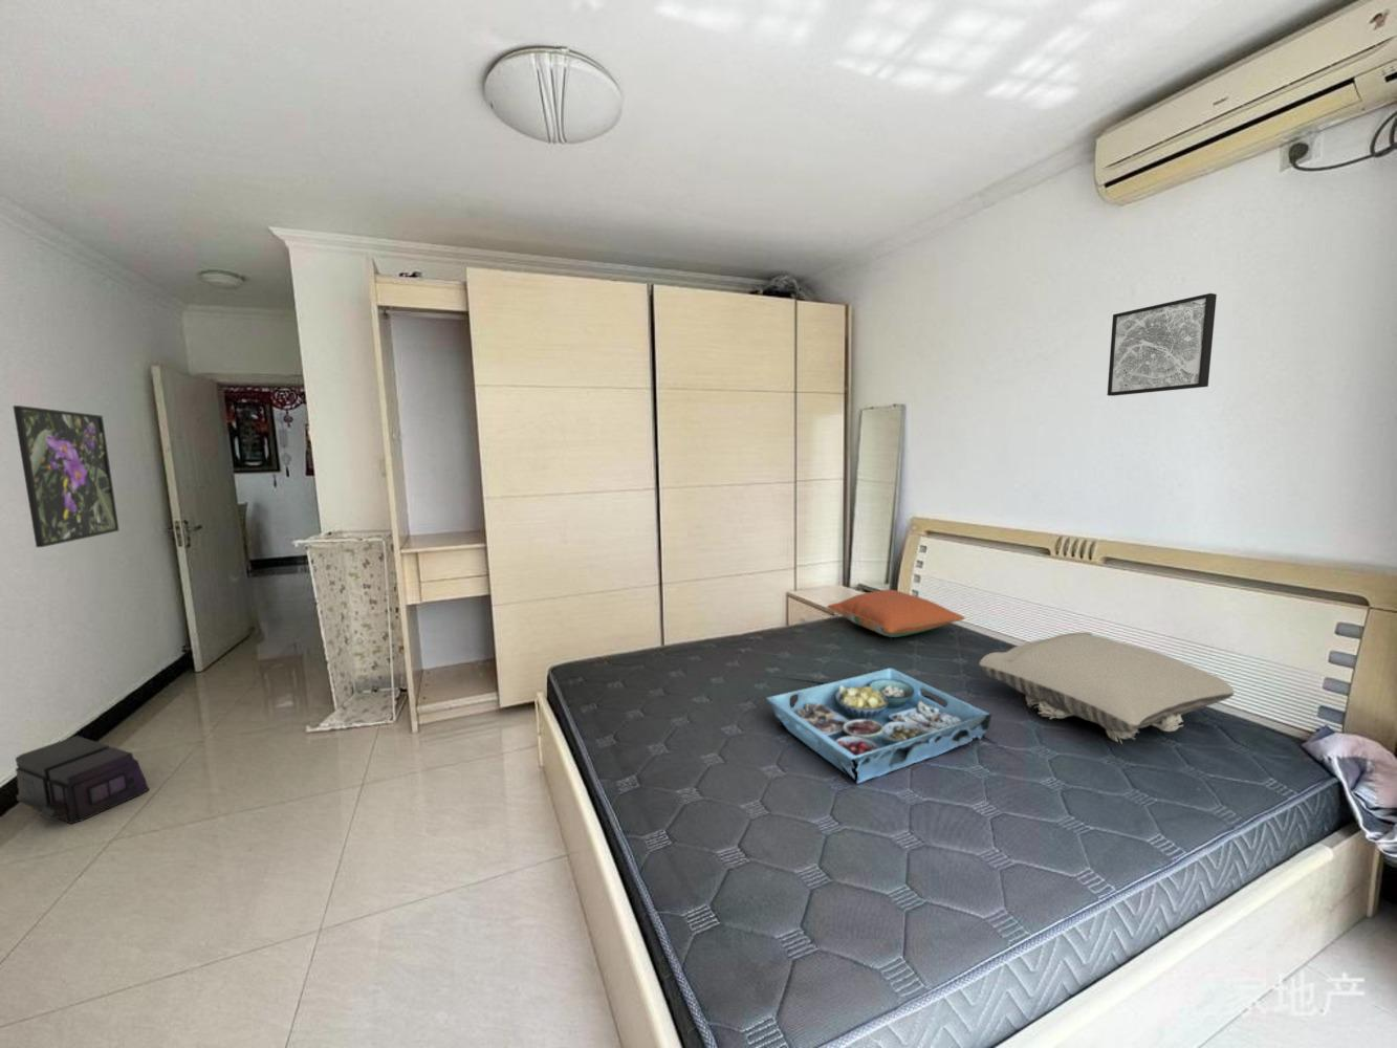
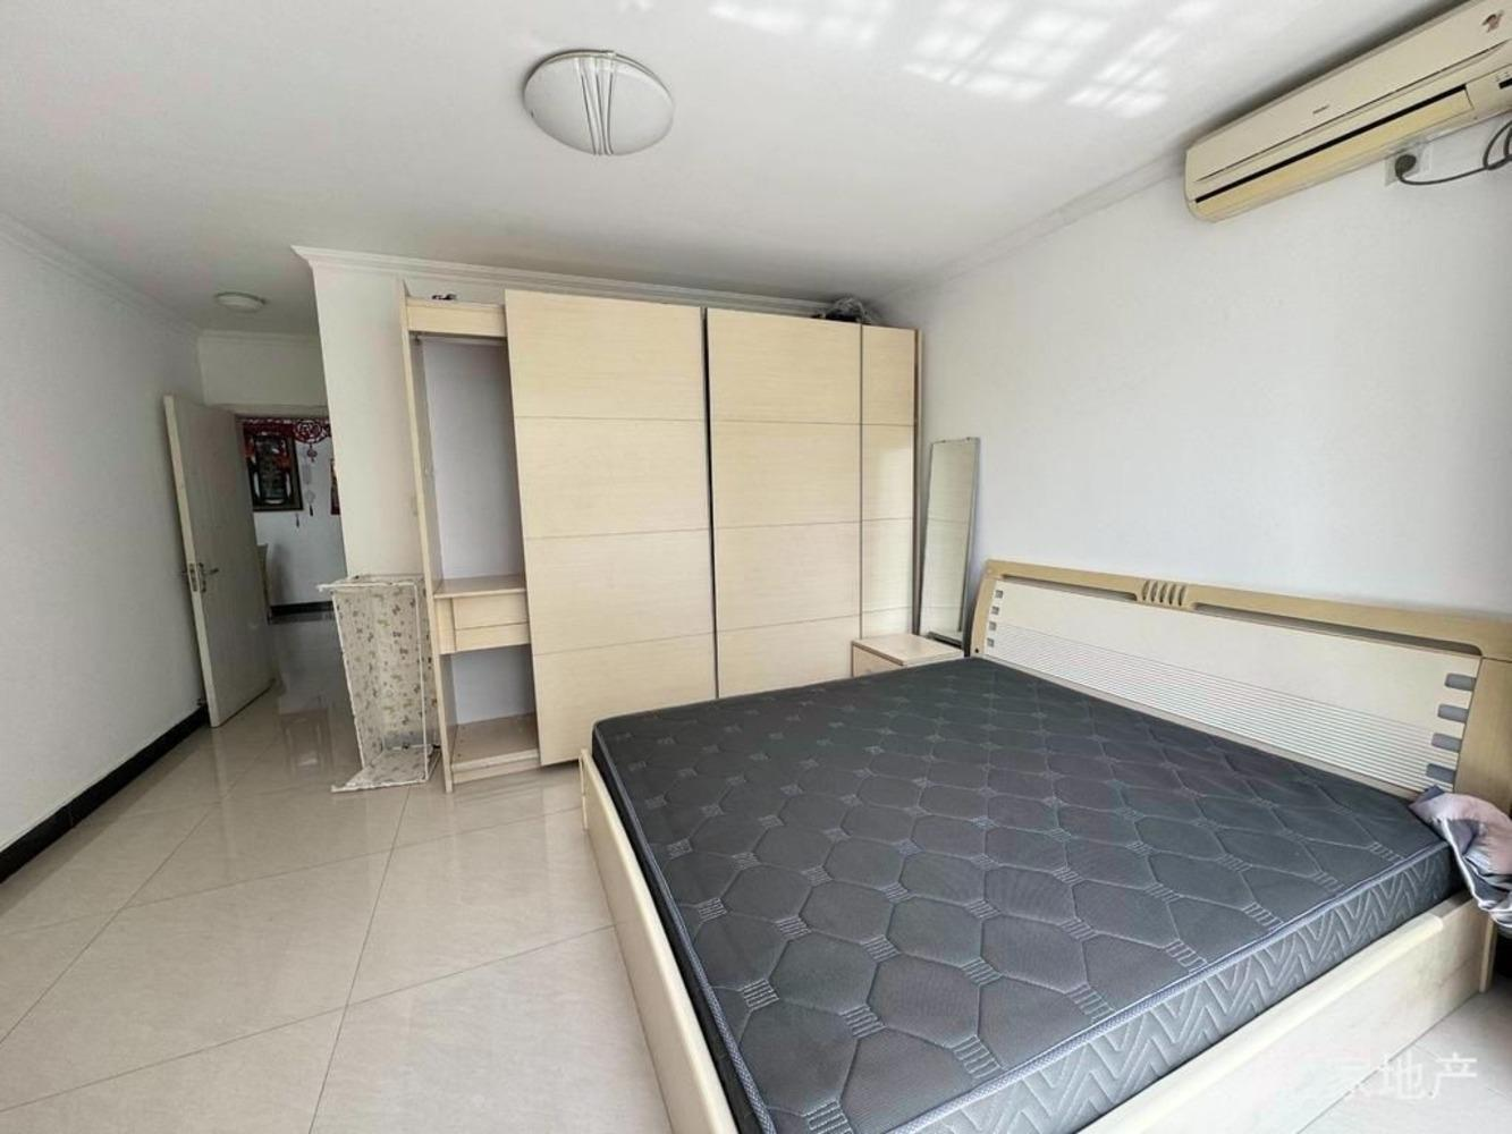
- pillow (1096, 679)
- serving tray (873, 714)
- pillow (892, 611)
- air purifier (79, 775)
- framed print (73, 474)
- wall art (1157, 348)
